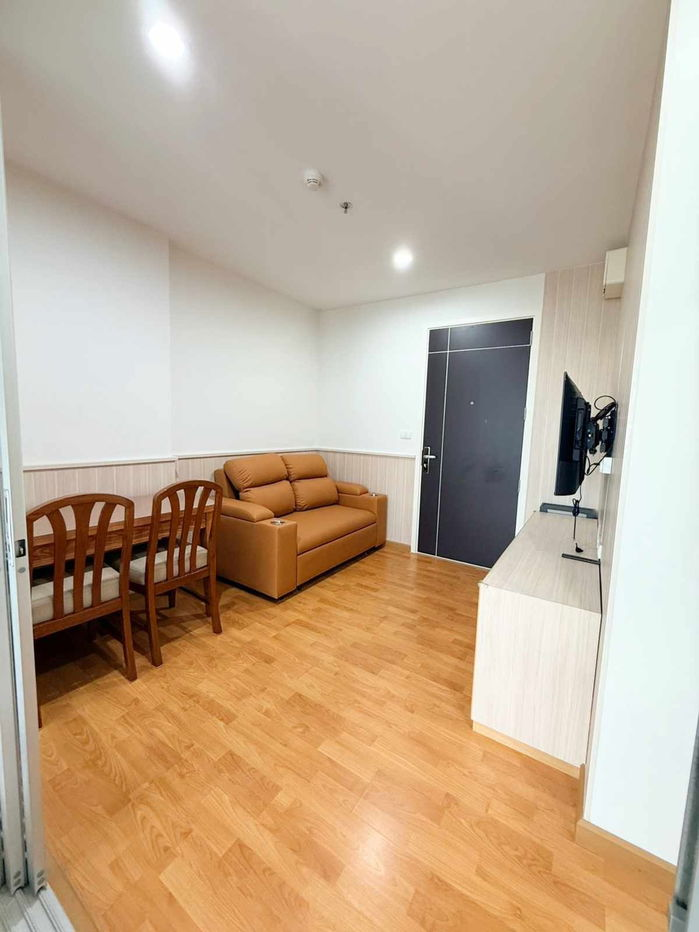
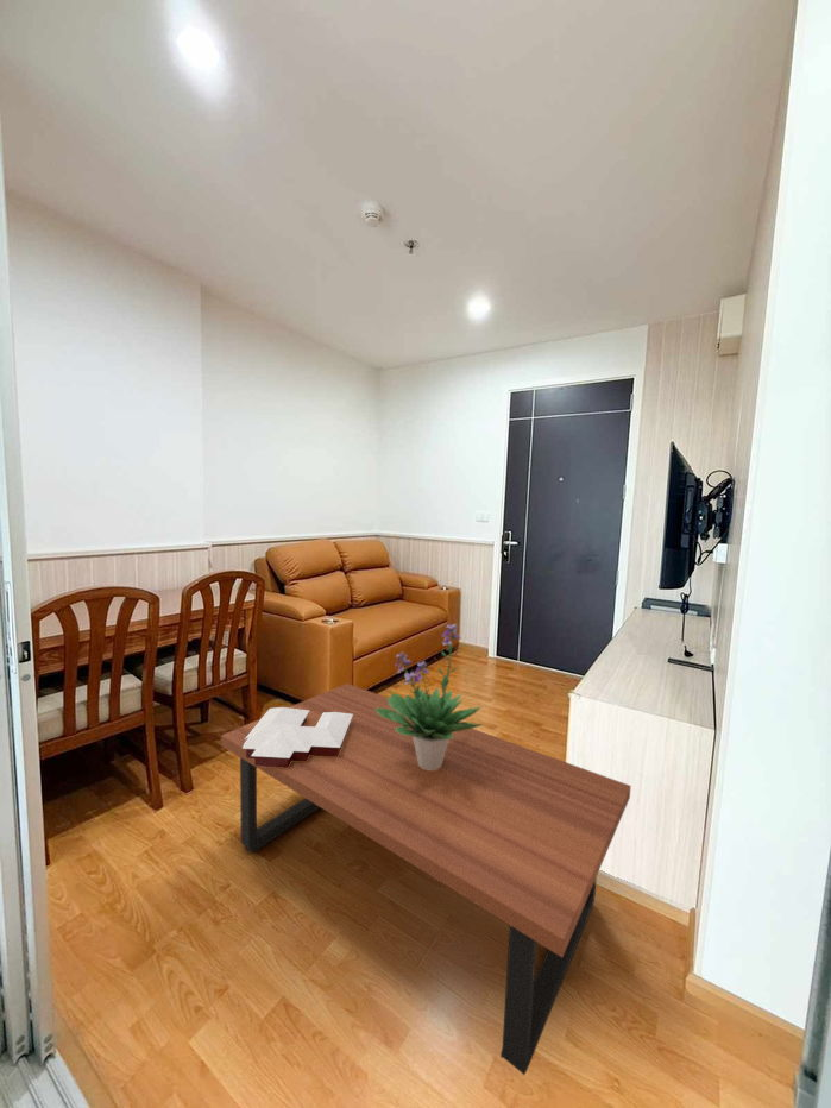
+ potted plant (433, 693)
+ books (298, 730)
+ coffee table (409, 817)
